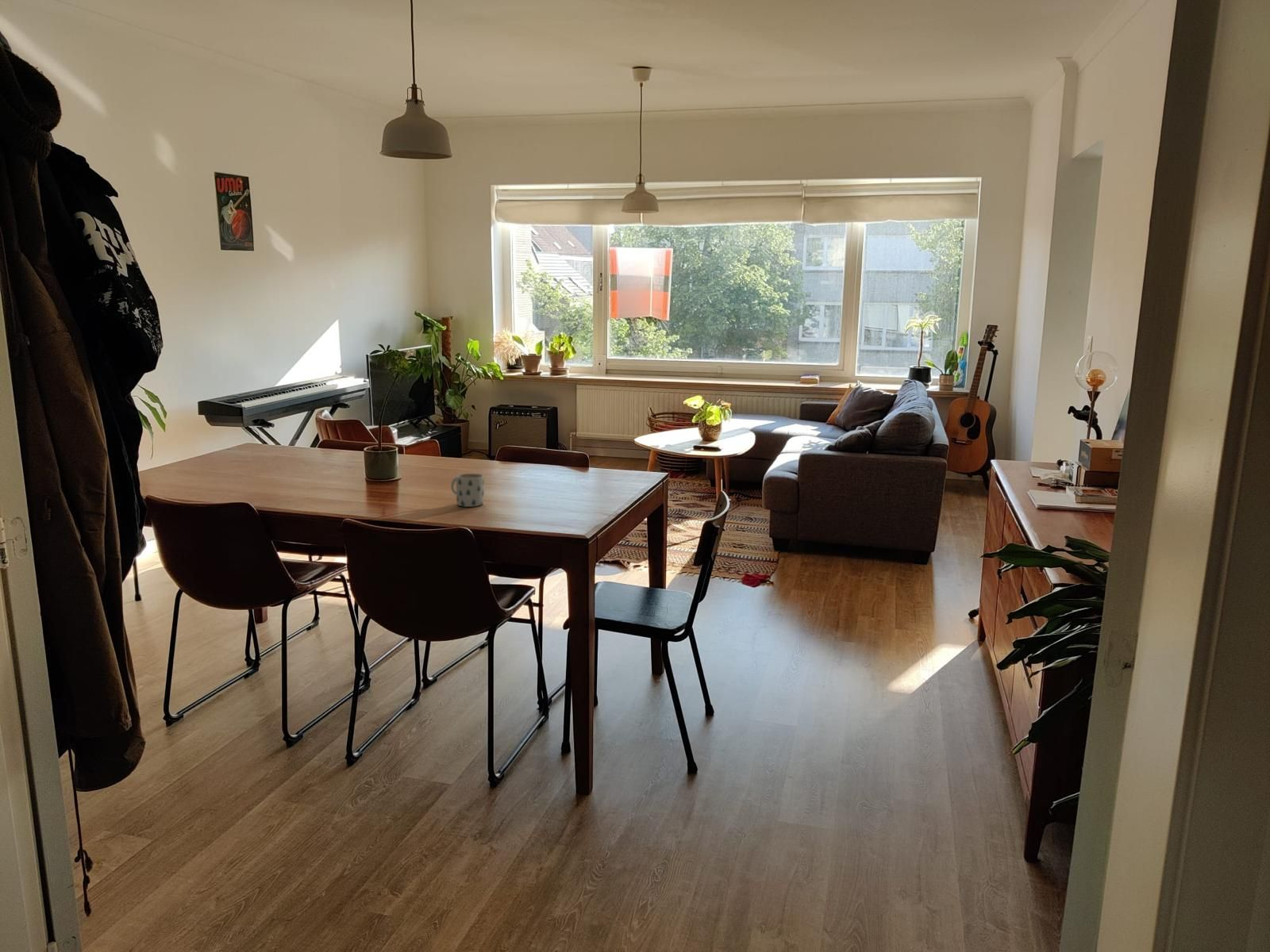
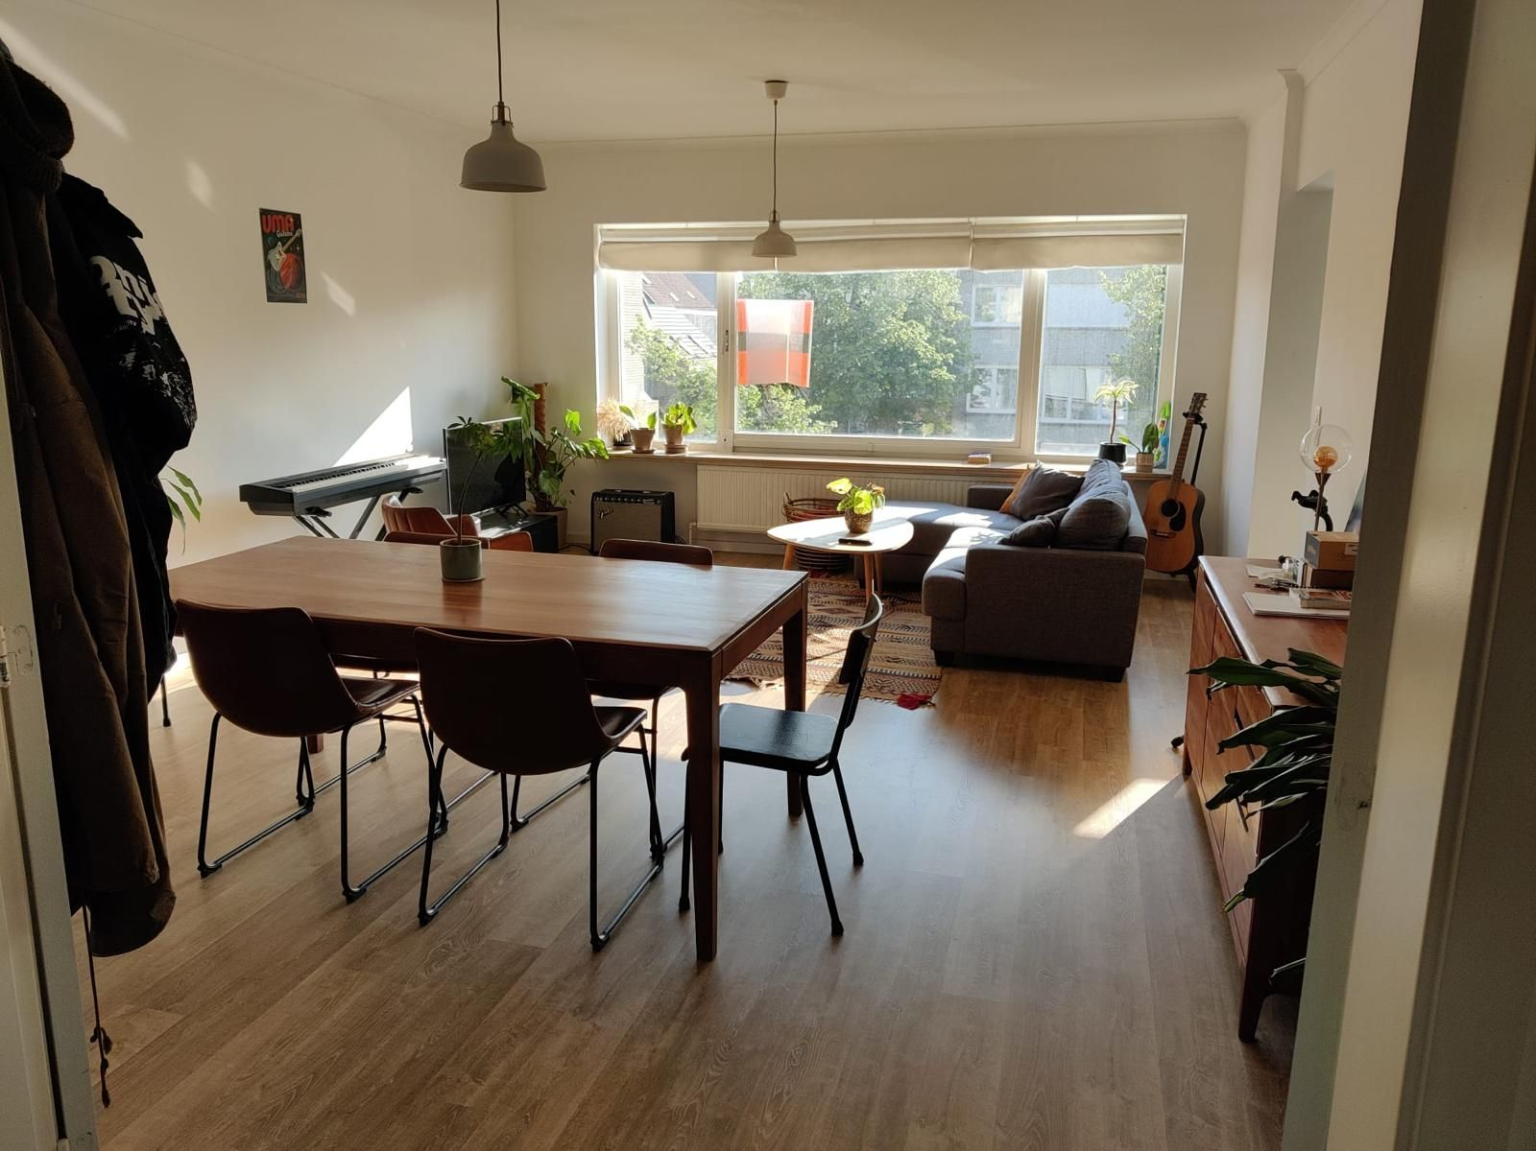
- mug (466, 489)
